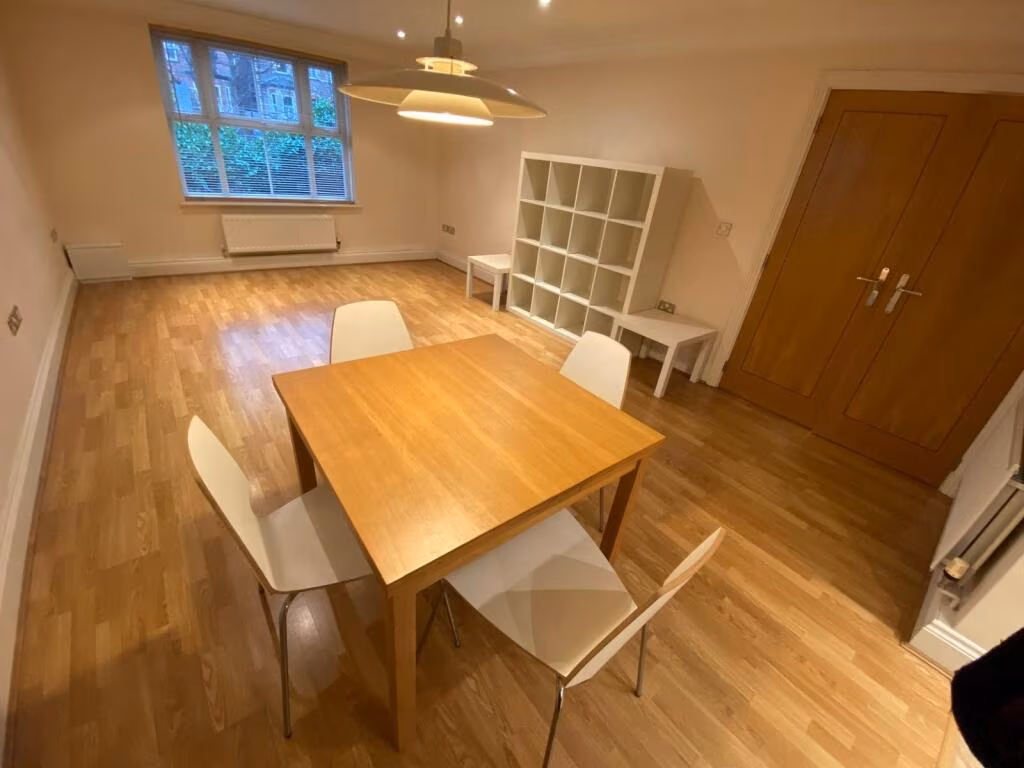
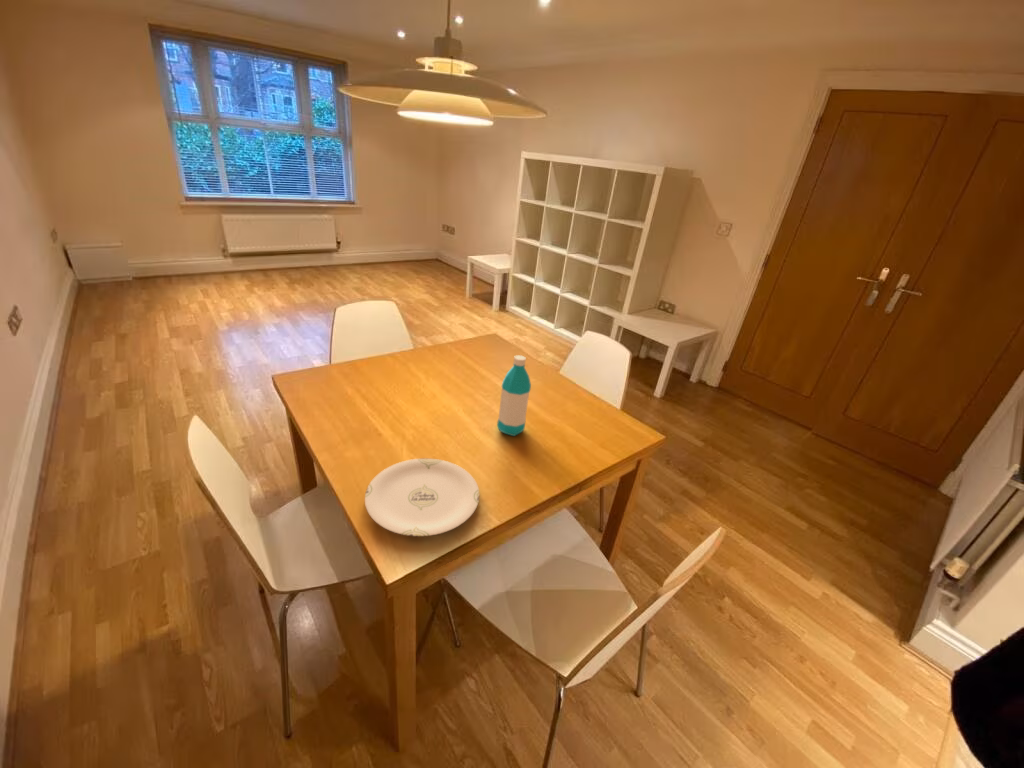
+ plate (423, 496)
+ water bottle (515, 395)
